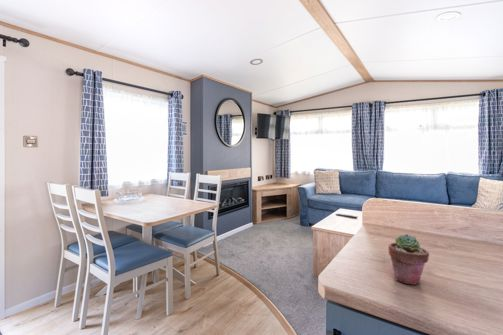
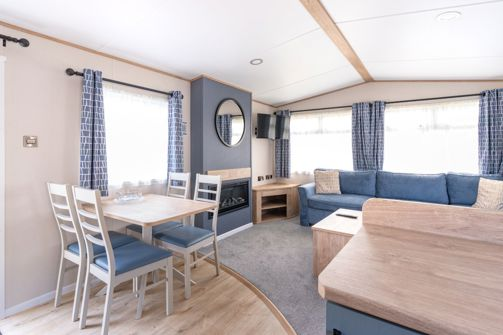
- potted succulent (407, 257)
